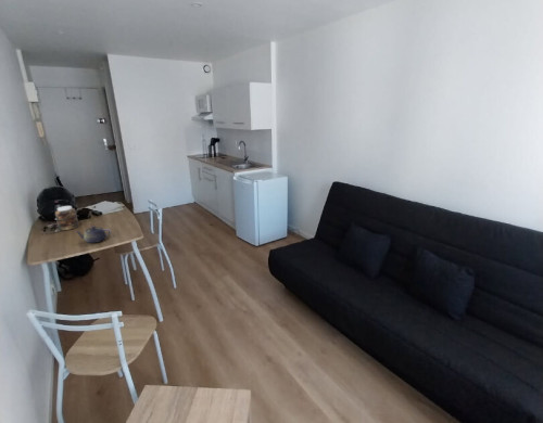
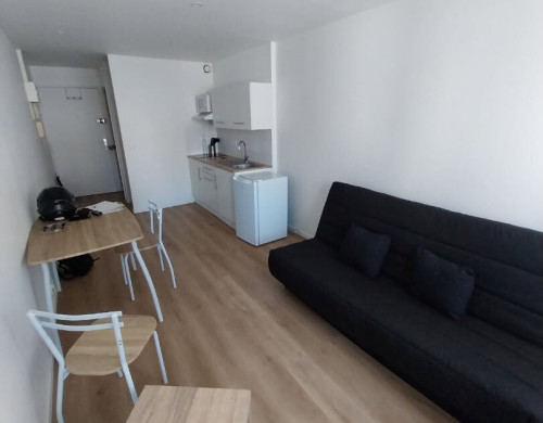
- teapot (93, 233)
- jar (66, 217)
